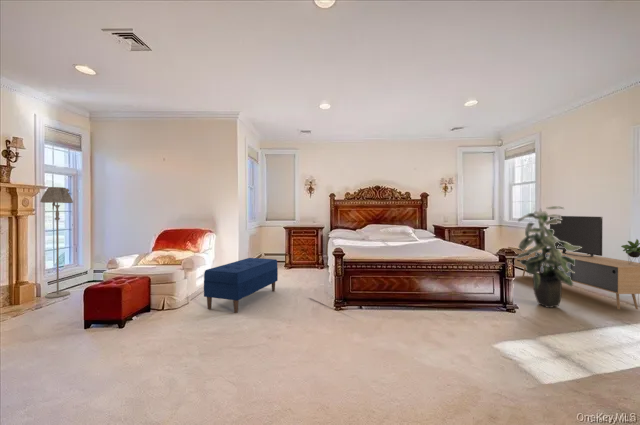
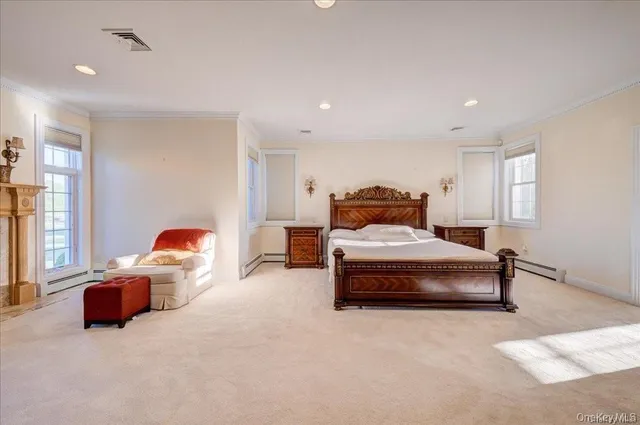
- indoor plant (548, 257)
- bench (244, 281)
- floor lamp (57, 241)
- media console (570, 253)
